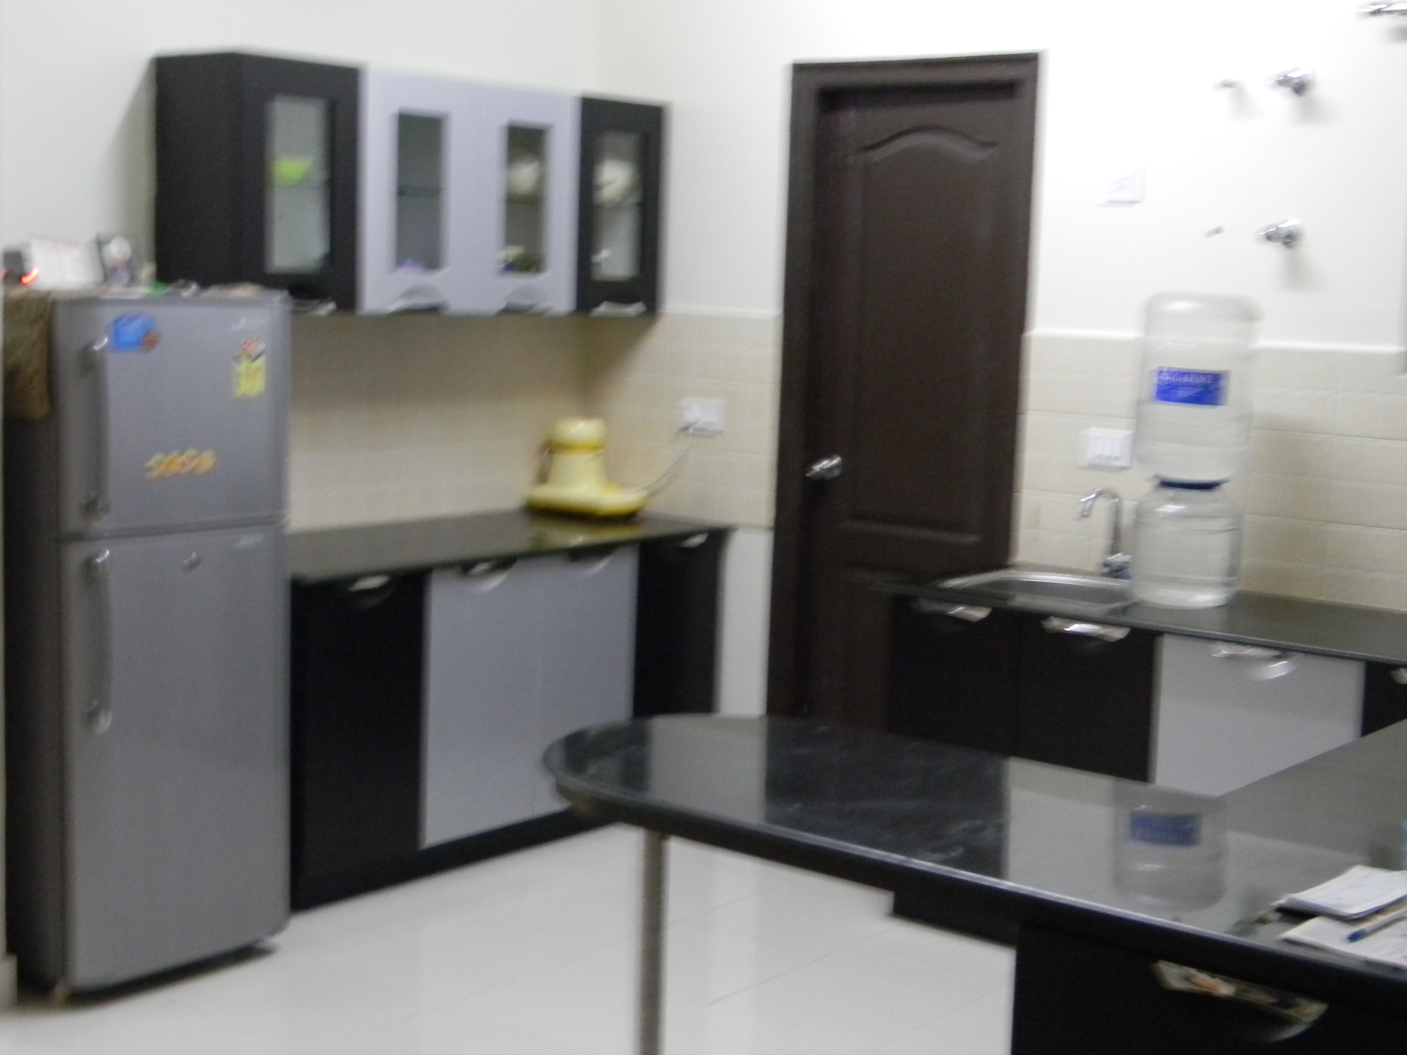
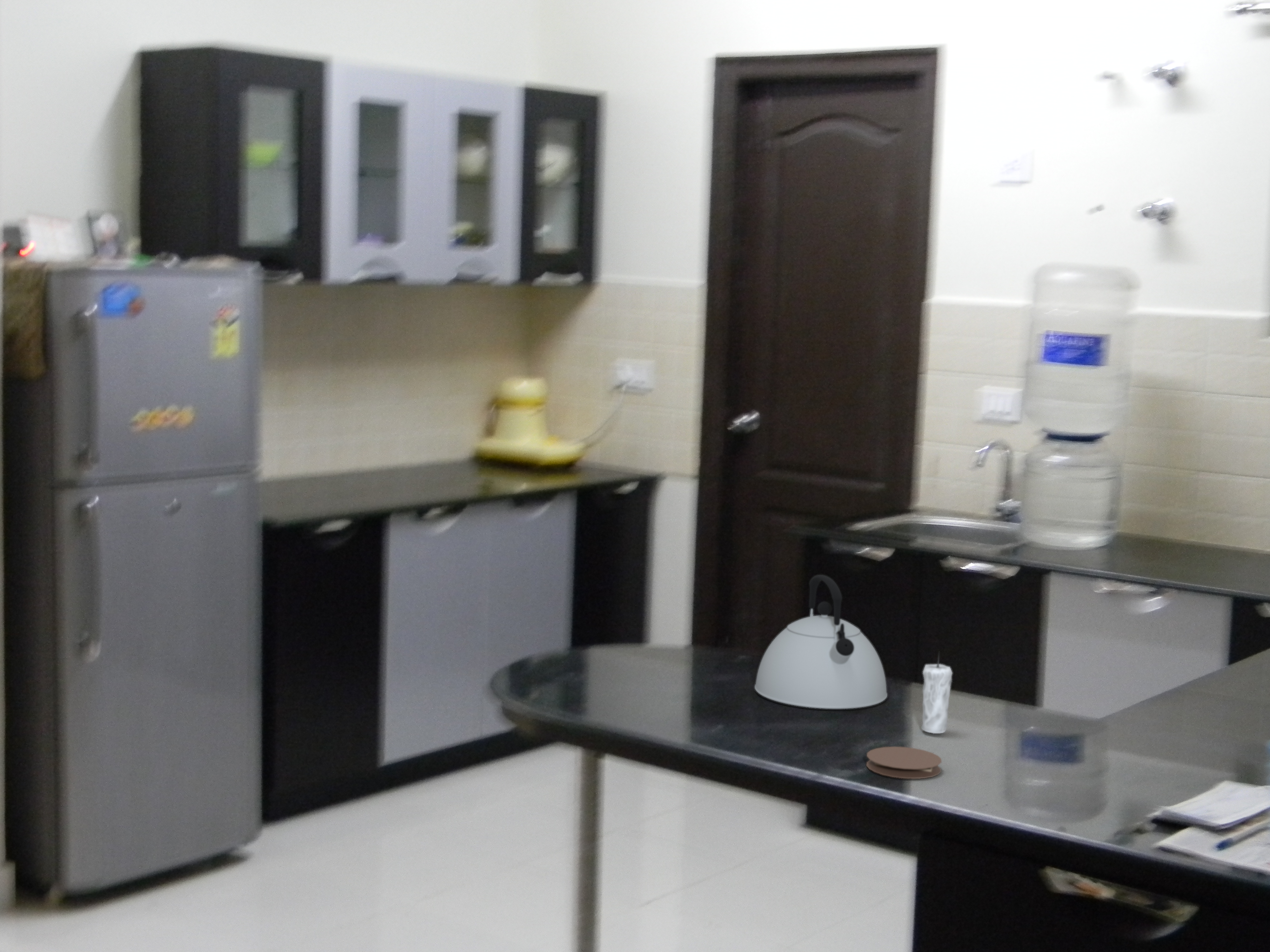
+ candle (936, 692)
+ coaster (904, 762)
+ kettle (824, 635)
